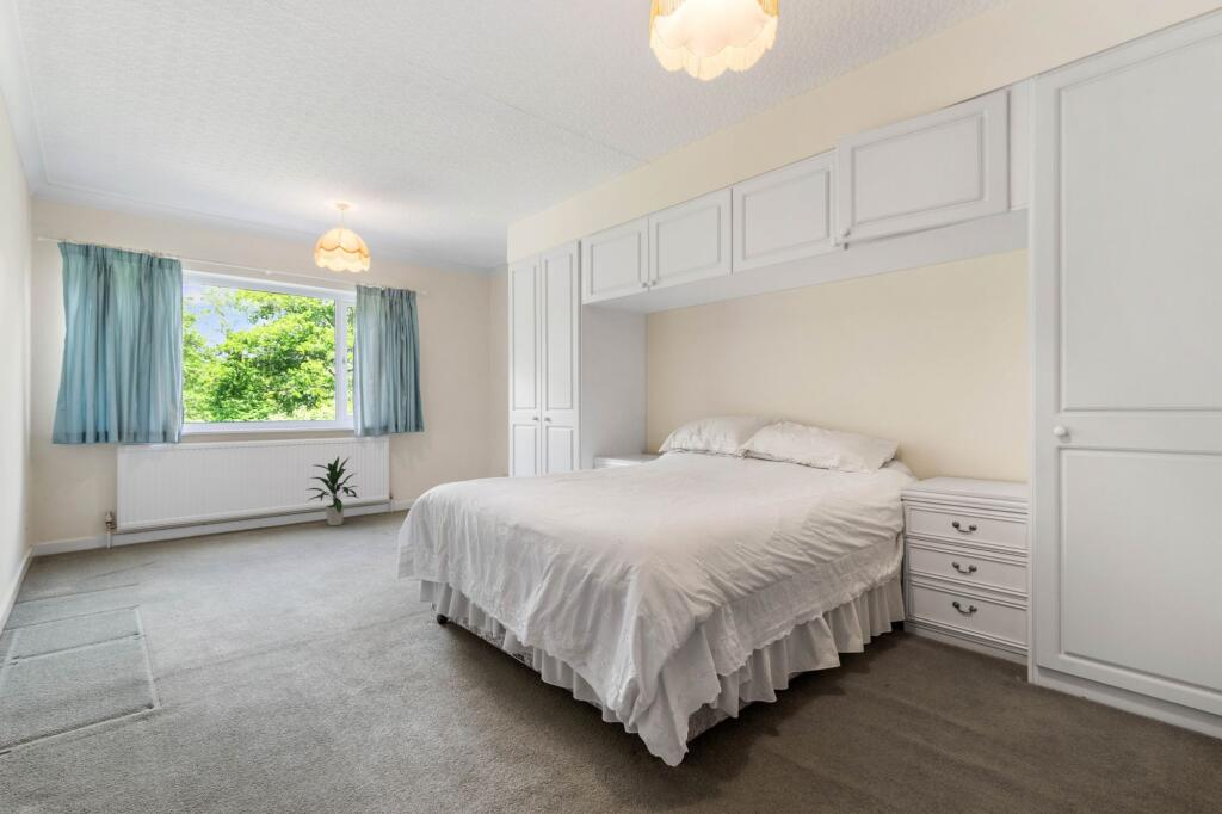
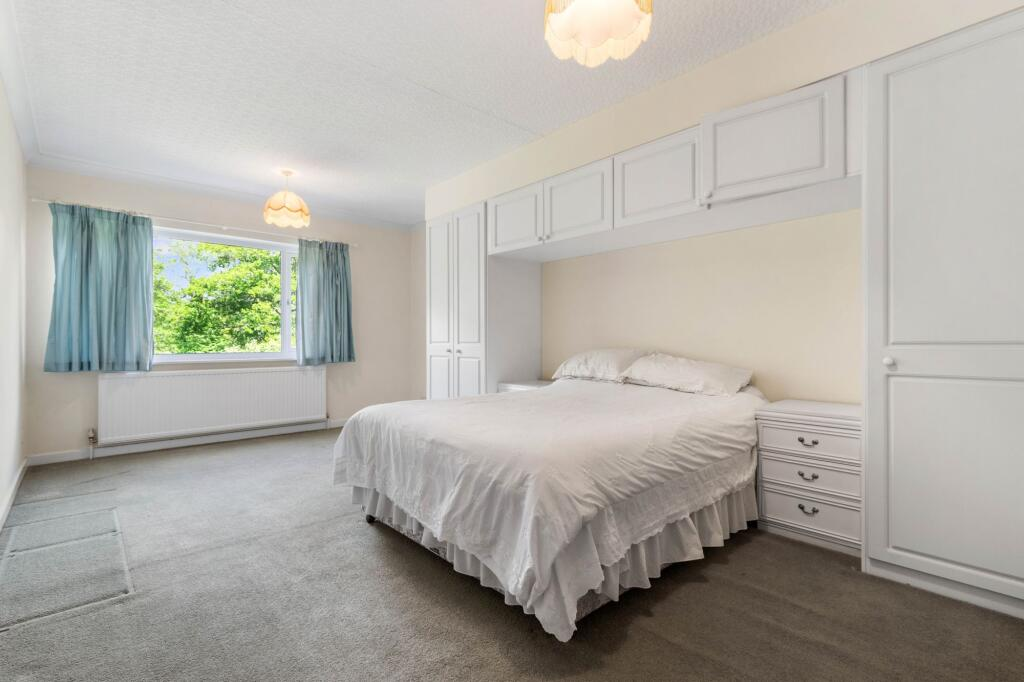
- indoor plant (333, 489)
